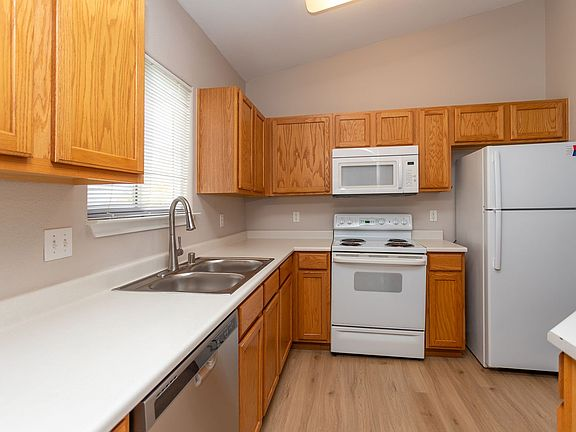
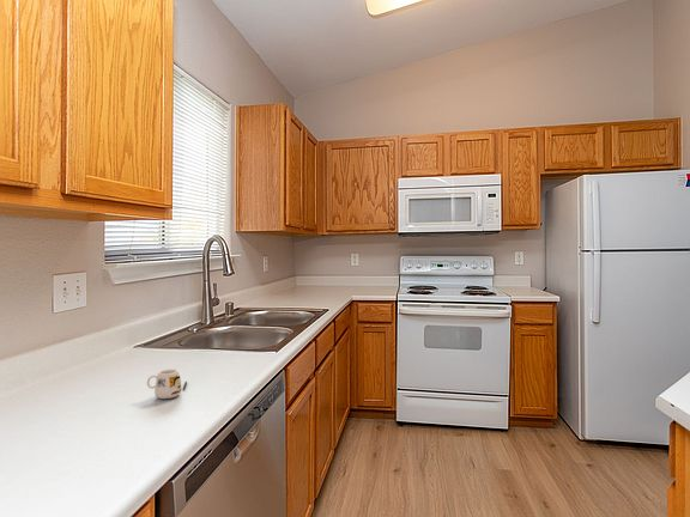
+ mug (167, 379)
